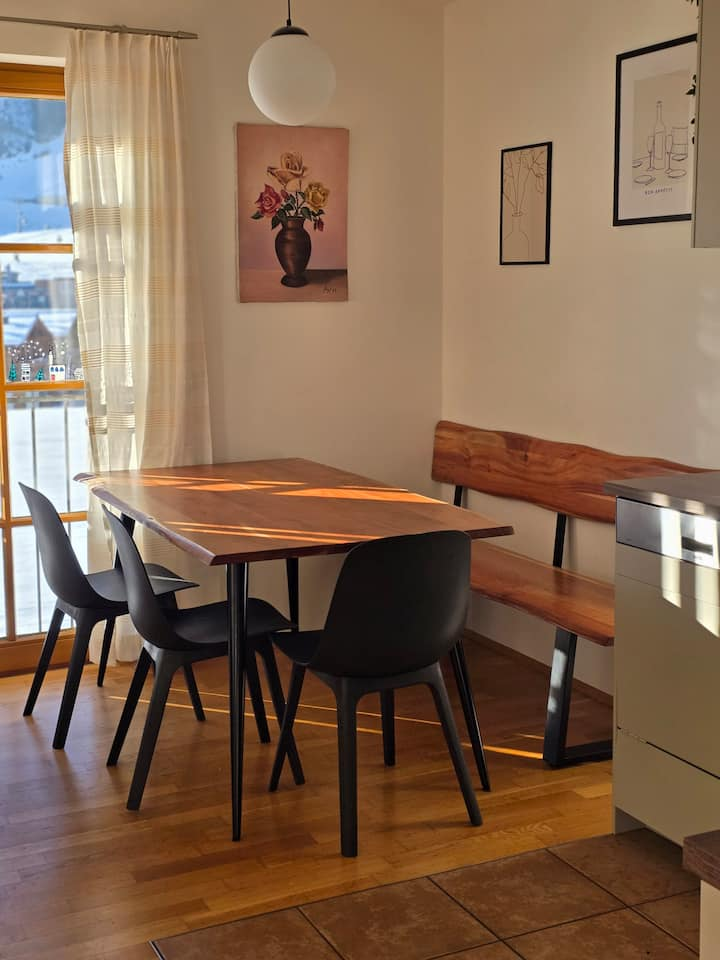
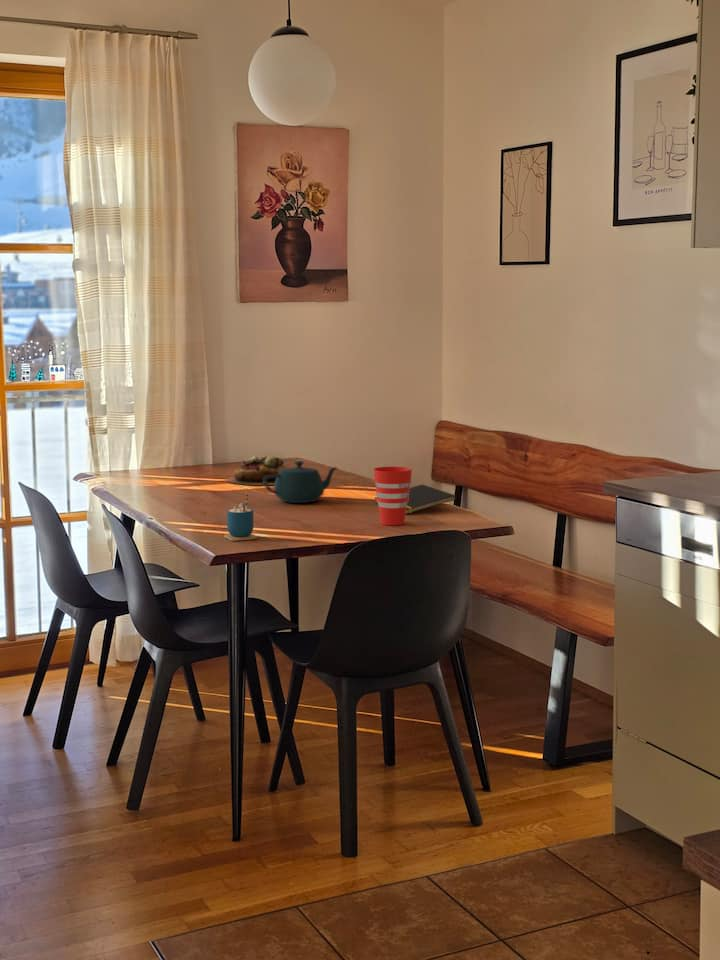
+ succulent plant (263, 467)
+ cup (240, 514)
+ teapot (301, 481)
+ cup (392, 496)
+ notepad (414, 498)
